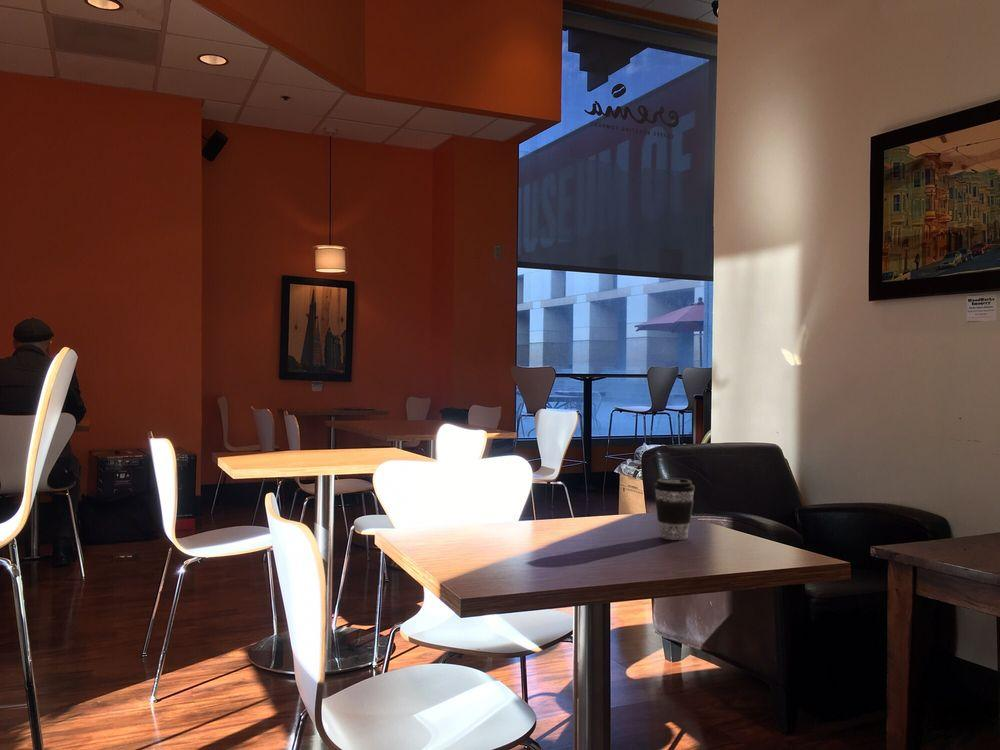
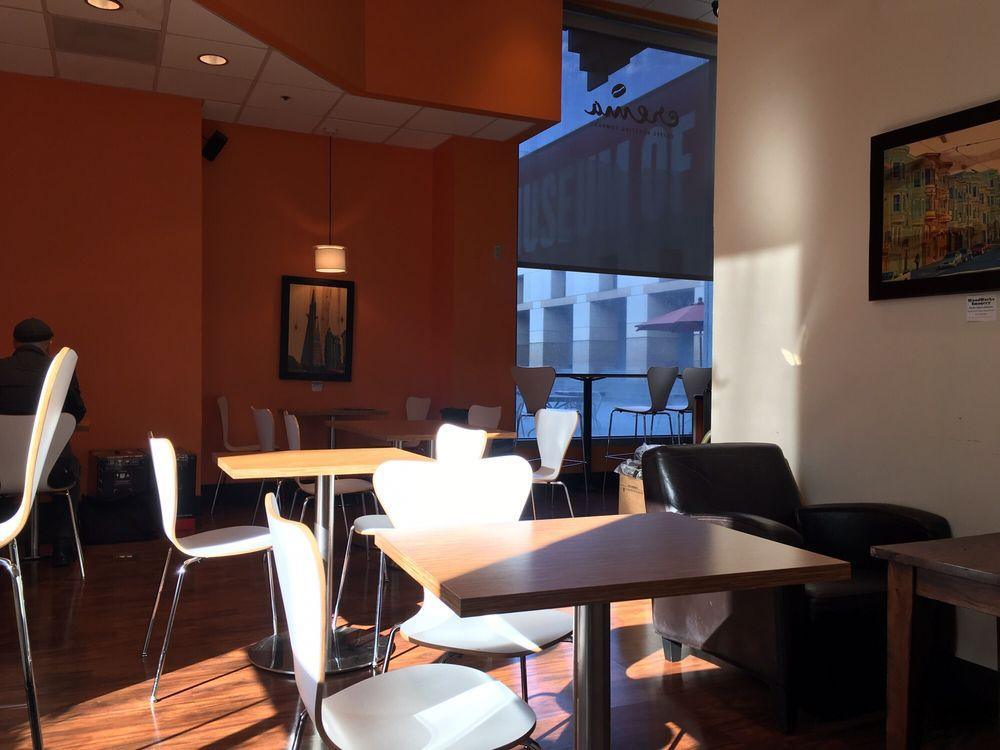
- coffee cup (673, 508)
